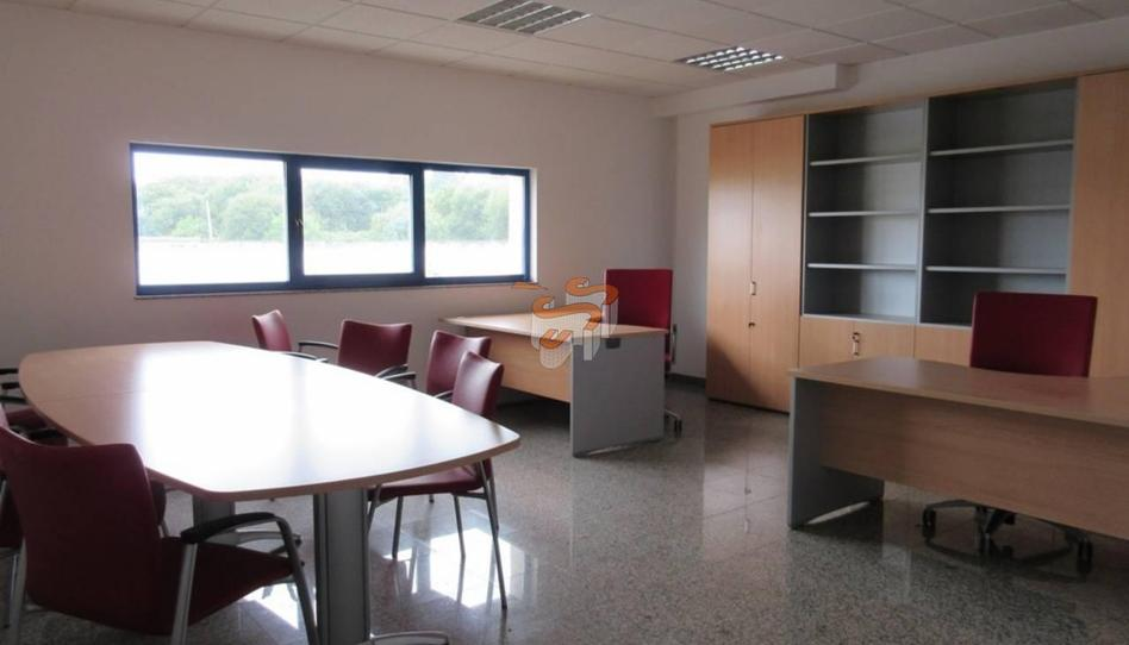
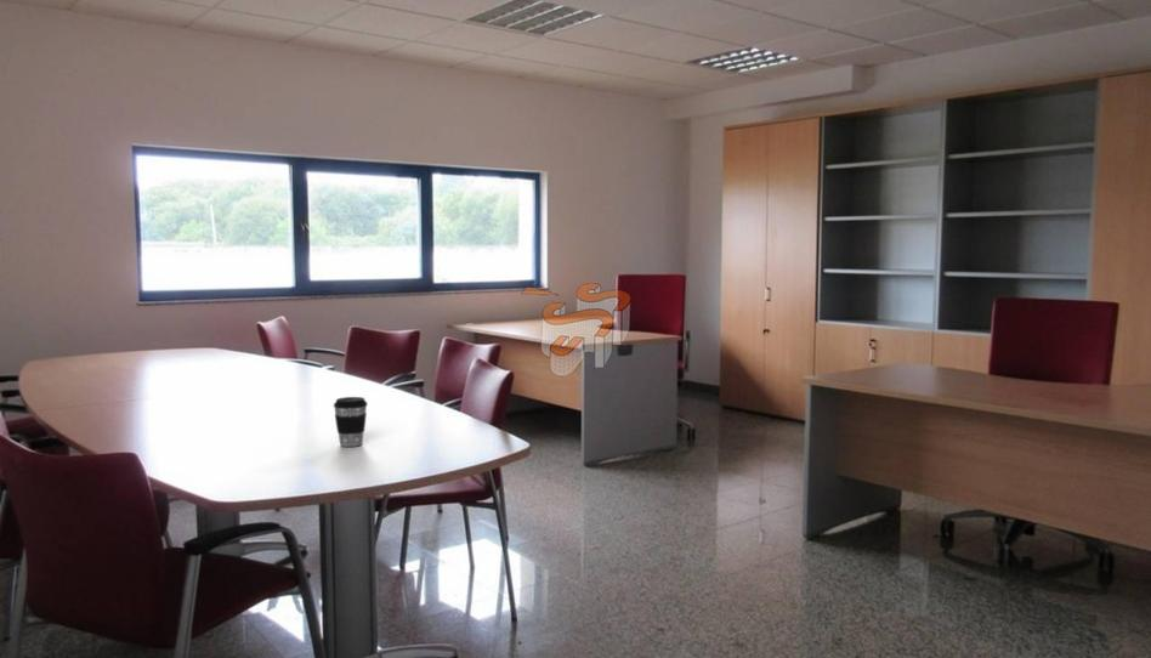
+ coffee cup (351, 421)
